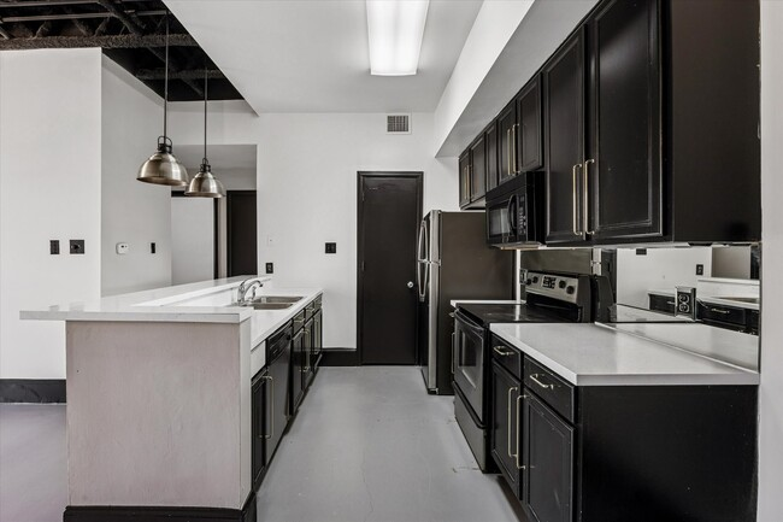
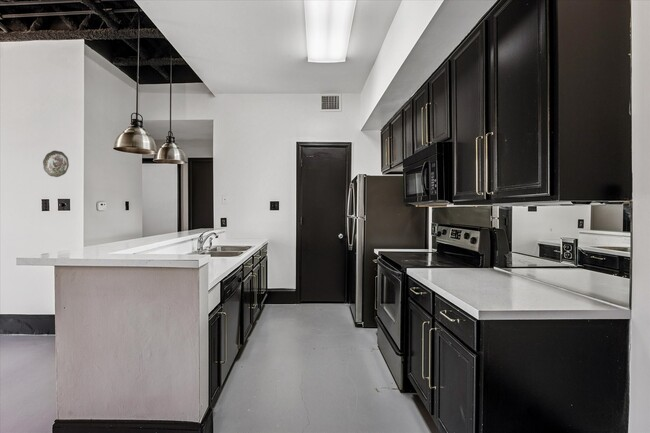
+ decorative plate (56, 163)
